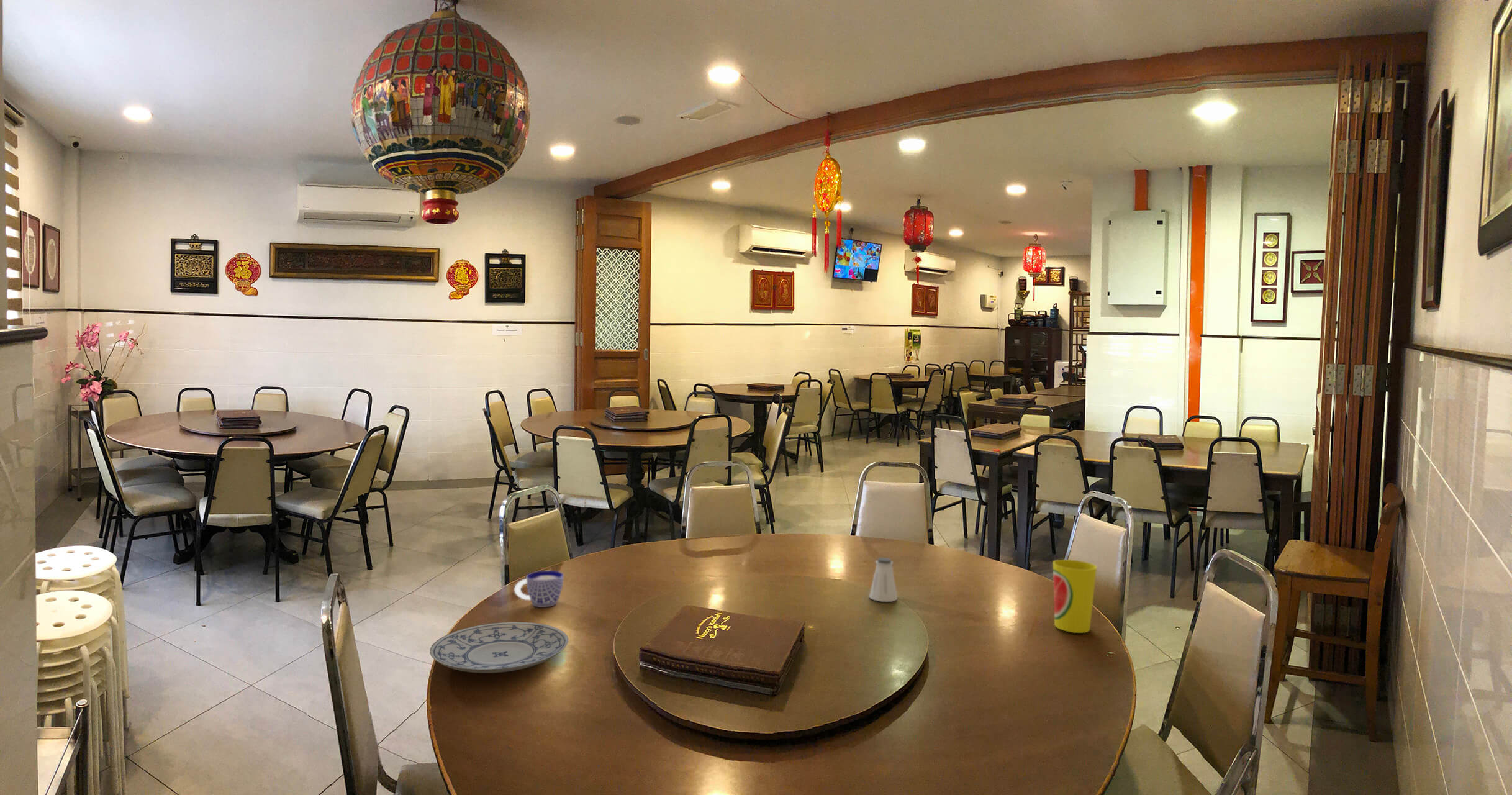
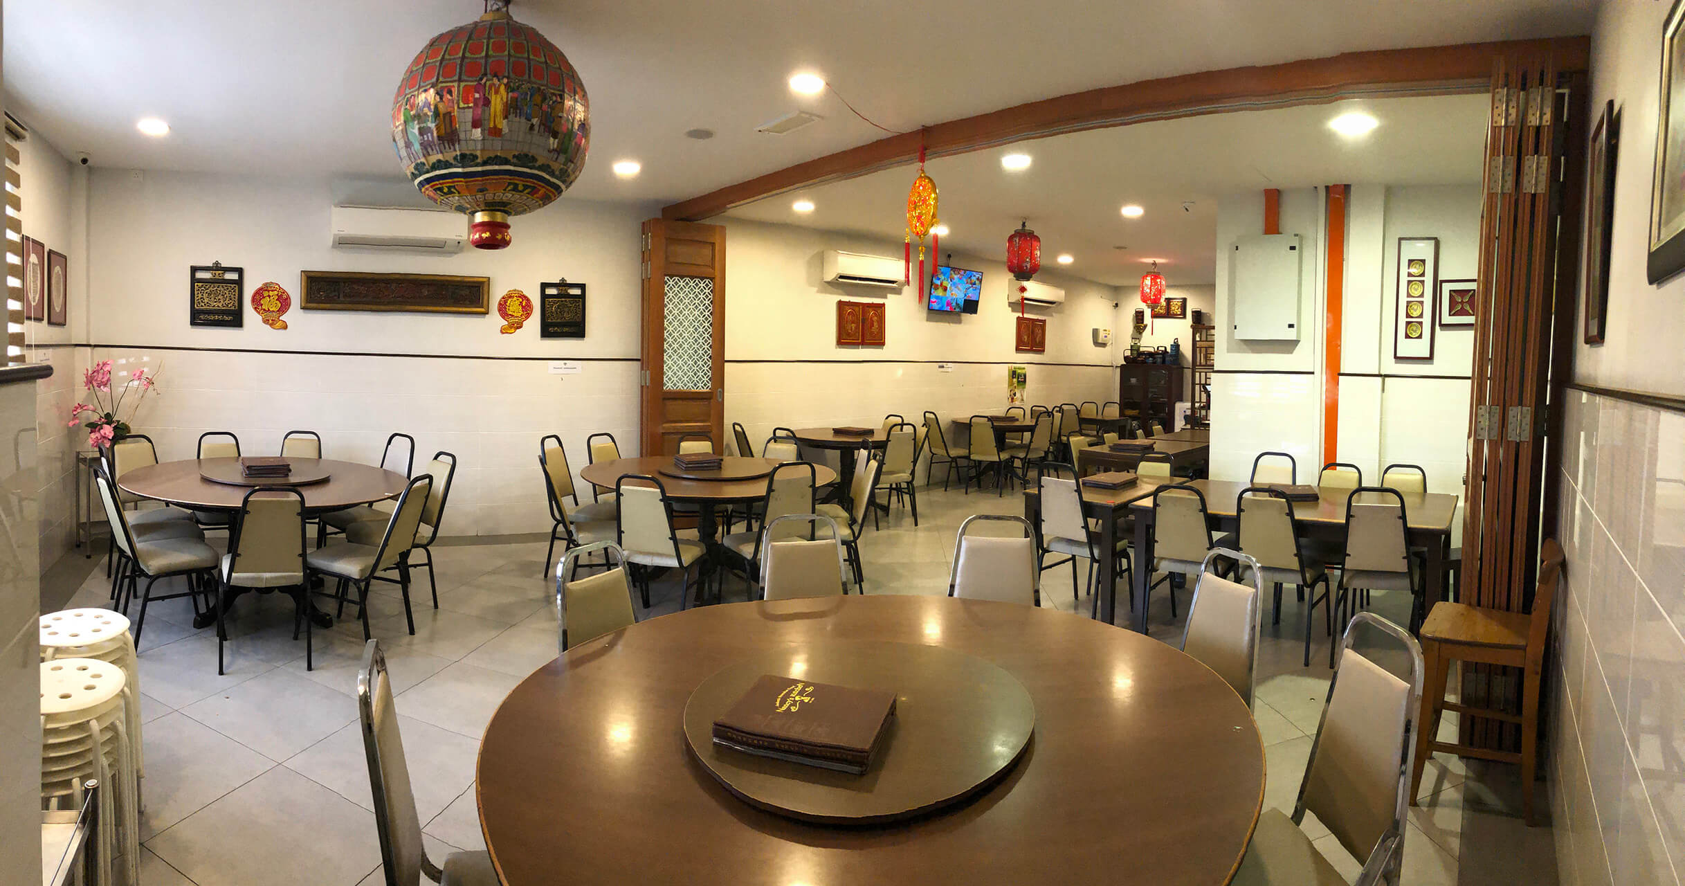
- plate (500, 650)
- saltshaker (884, 578)
- cup (538, 589)
- cup (1073, 596)
